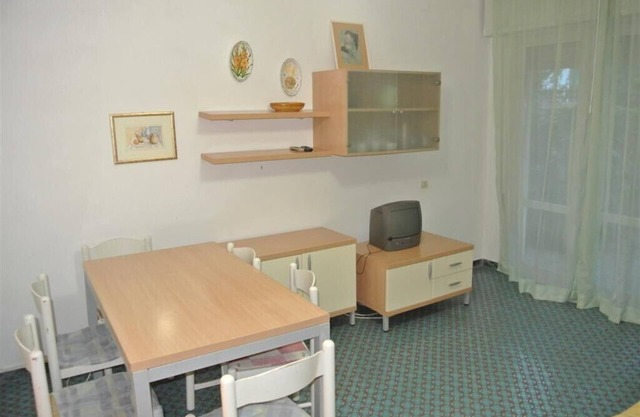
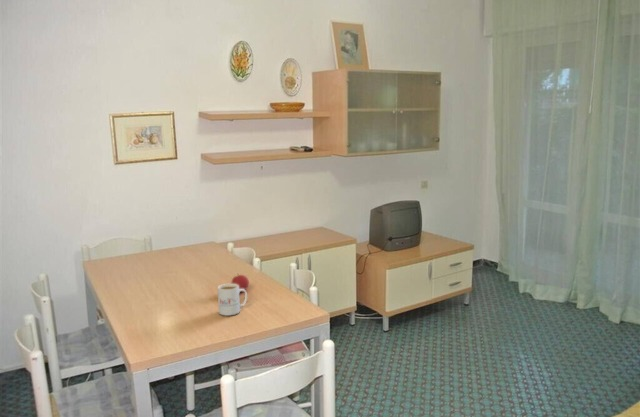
+ fruit (240, 283)
+ mug (232, 298)
